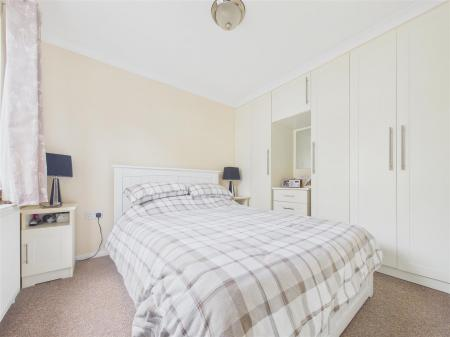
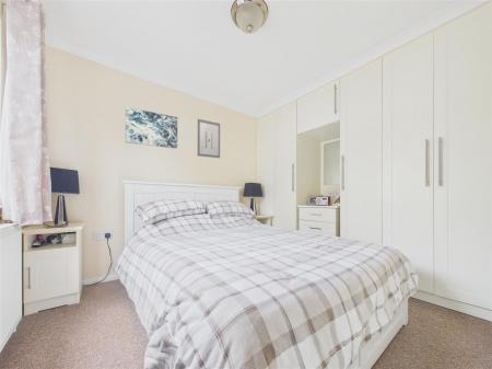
+ wall art (153, 129)
+ wall art (209, 139)
